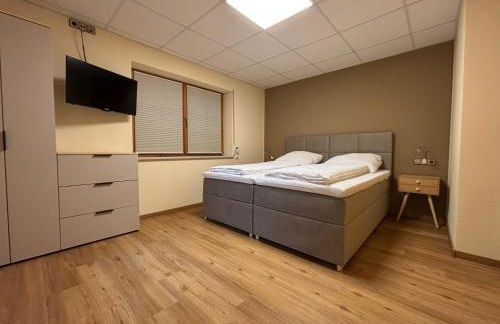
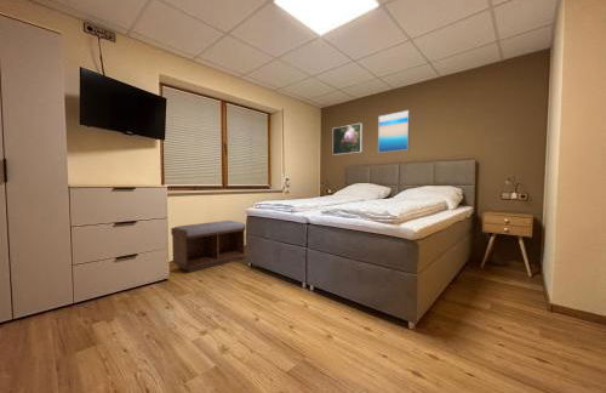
+ wall art (393, 132)
+ bench (210, 243)
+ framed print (347, 139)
